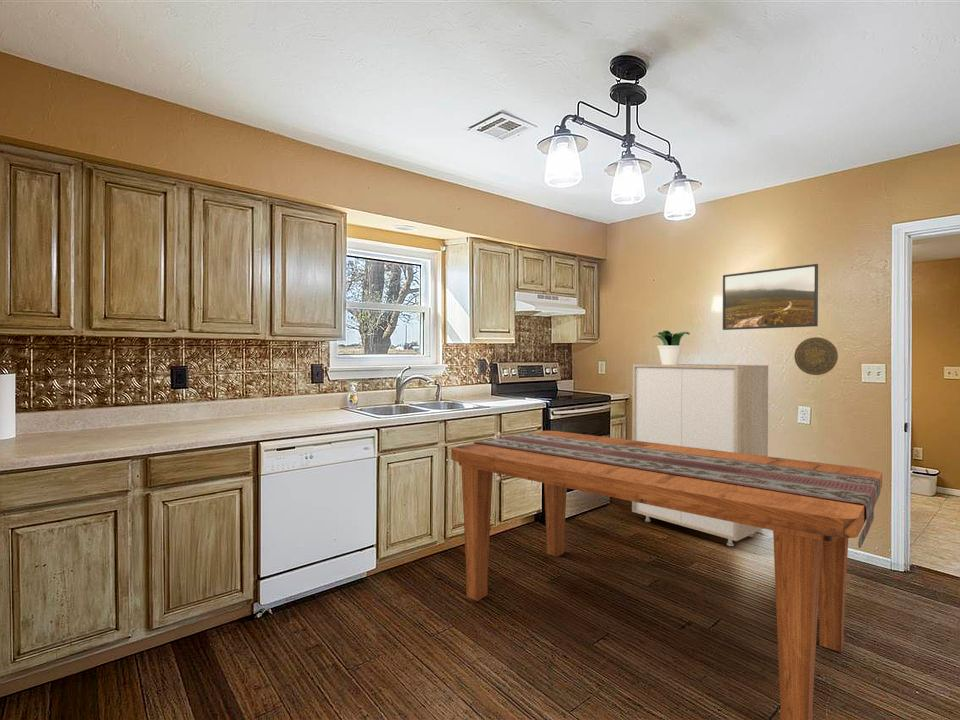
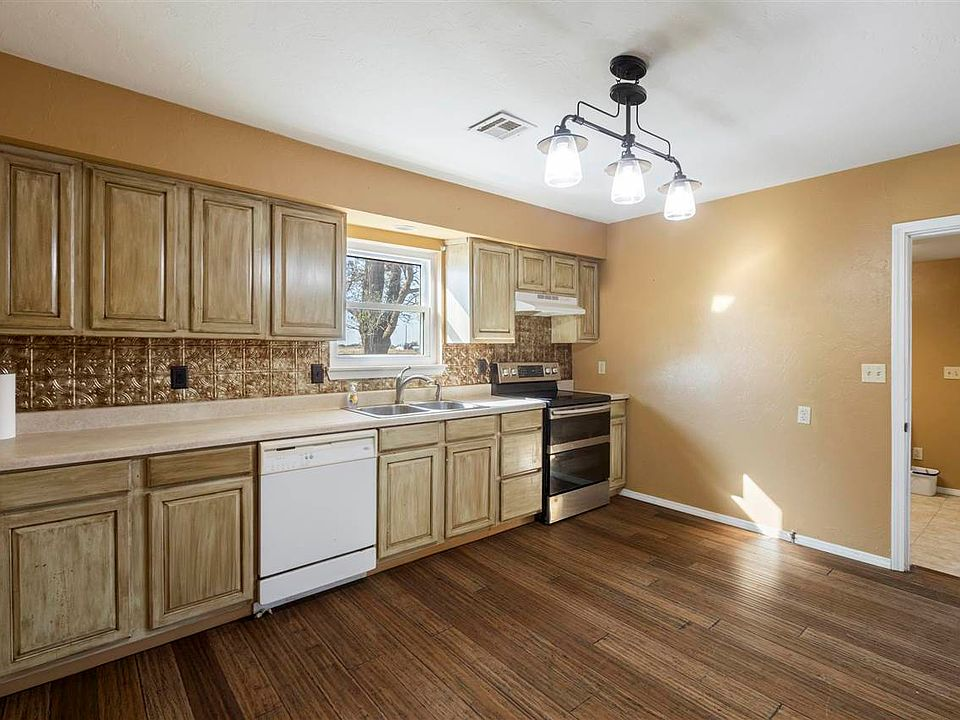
- decorative plate (815, 356)
- dining table (648, 504)
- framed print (767, 299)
- potted plant (671, 347)
- storage cabinet (697, 446)
